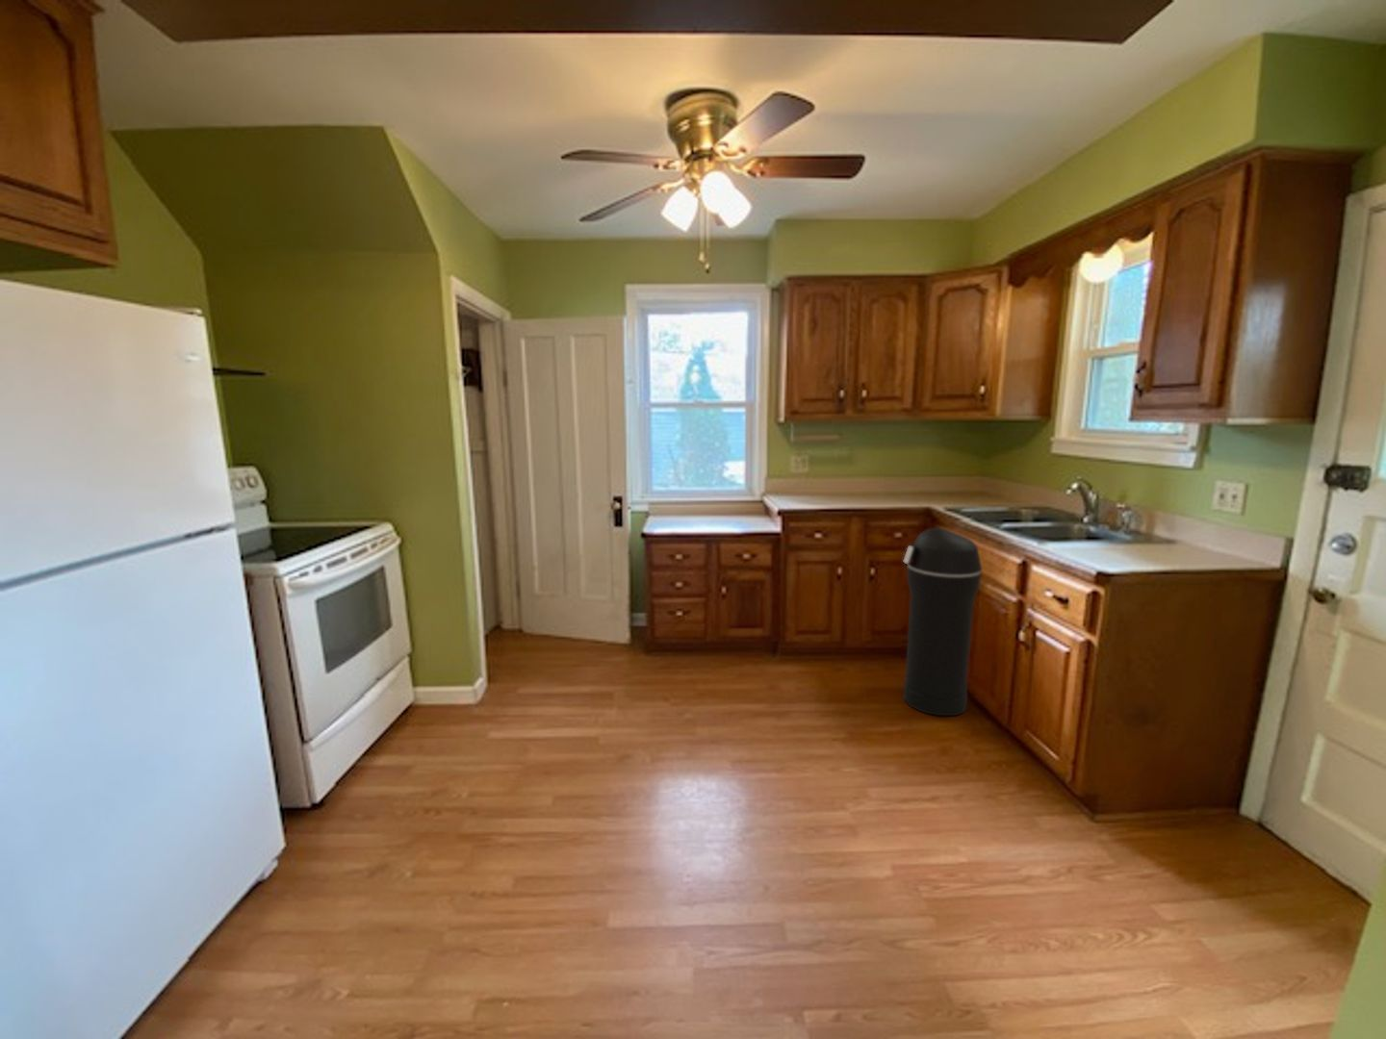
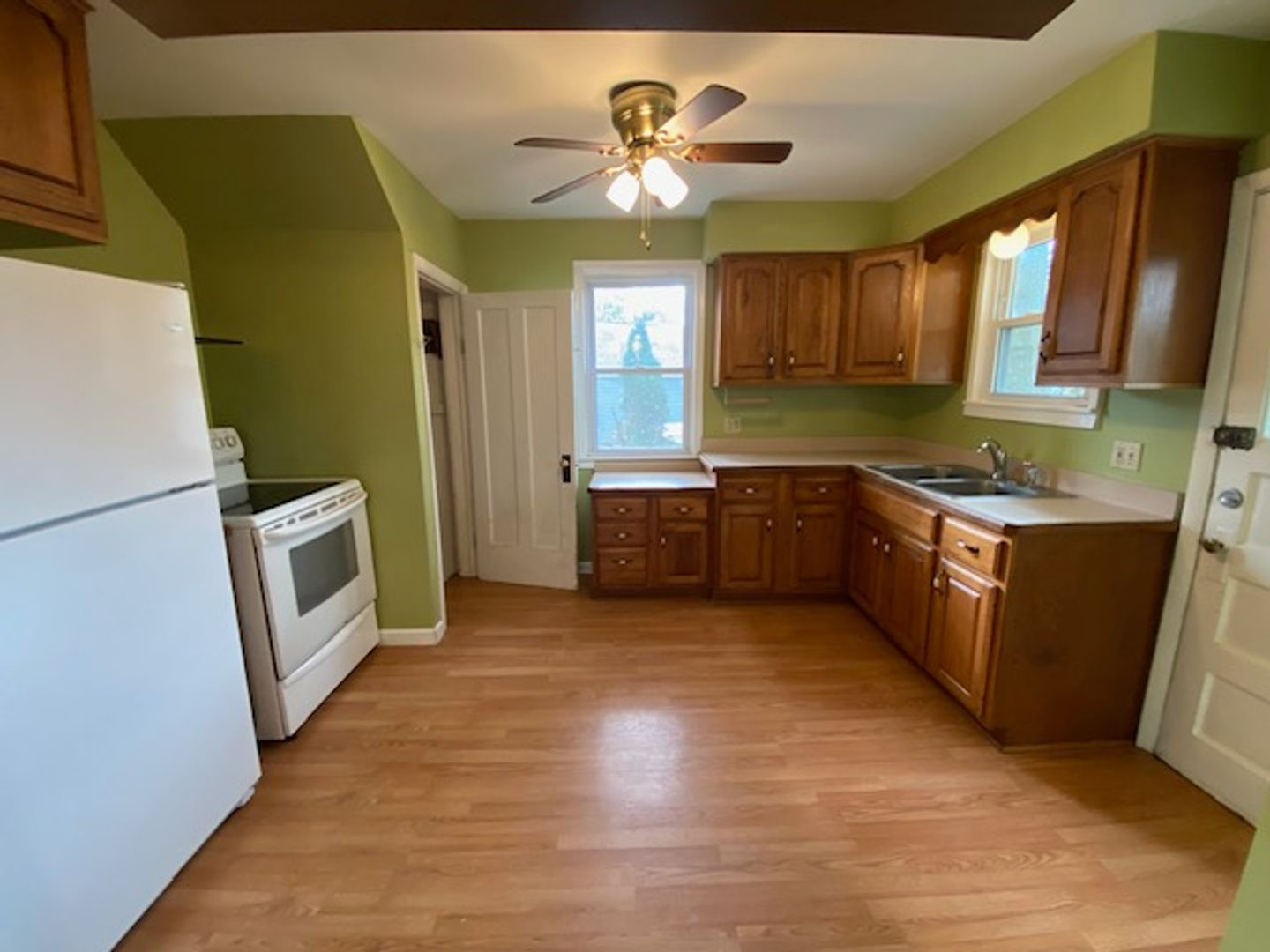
- trash can (937, 617)
